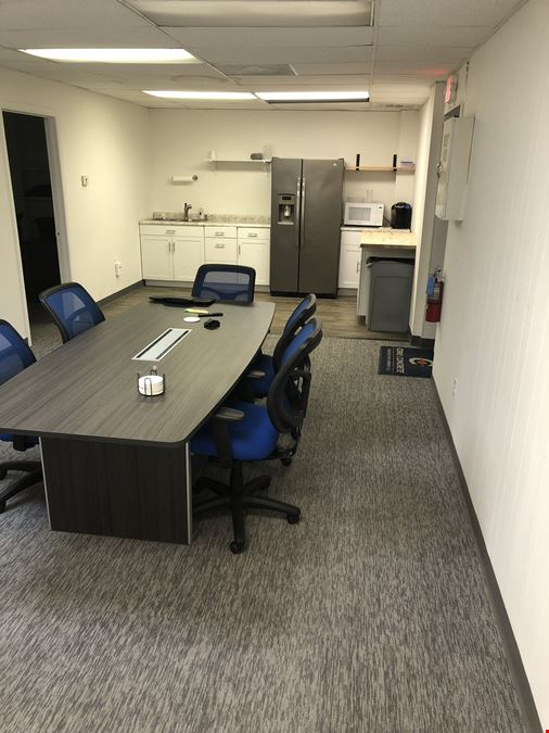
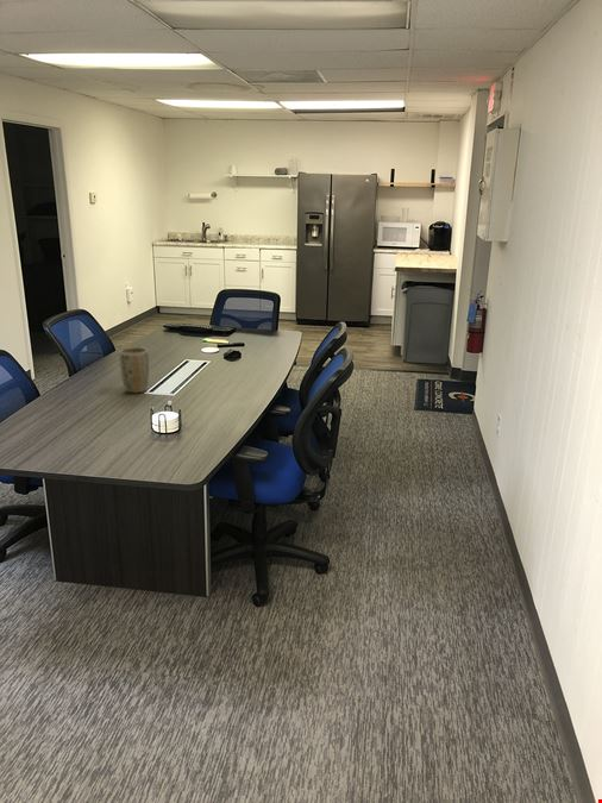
+ plant pot (134, 370)
